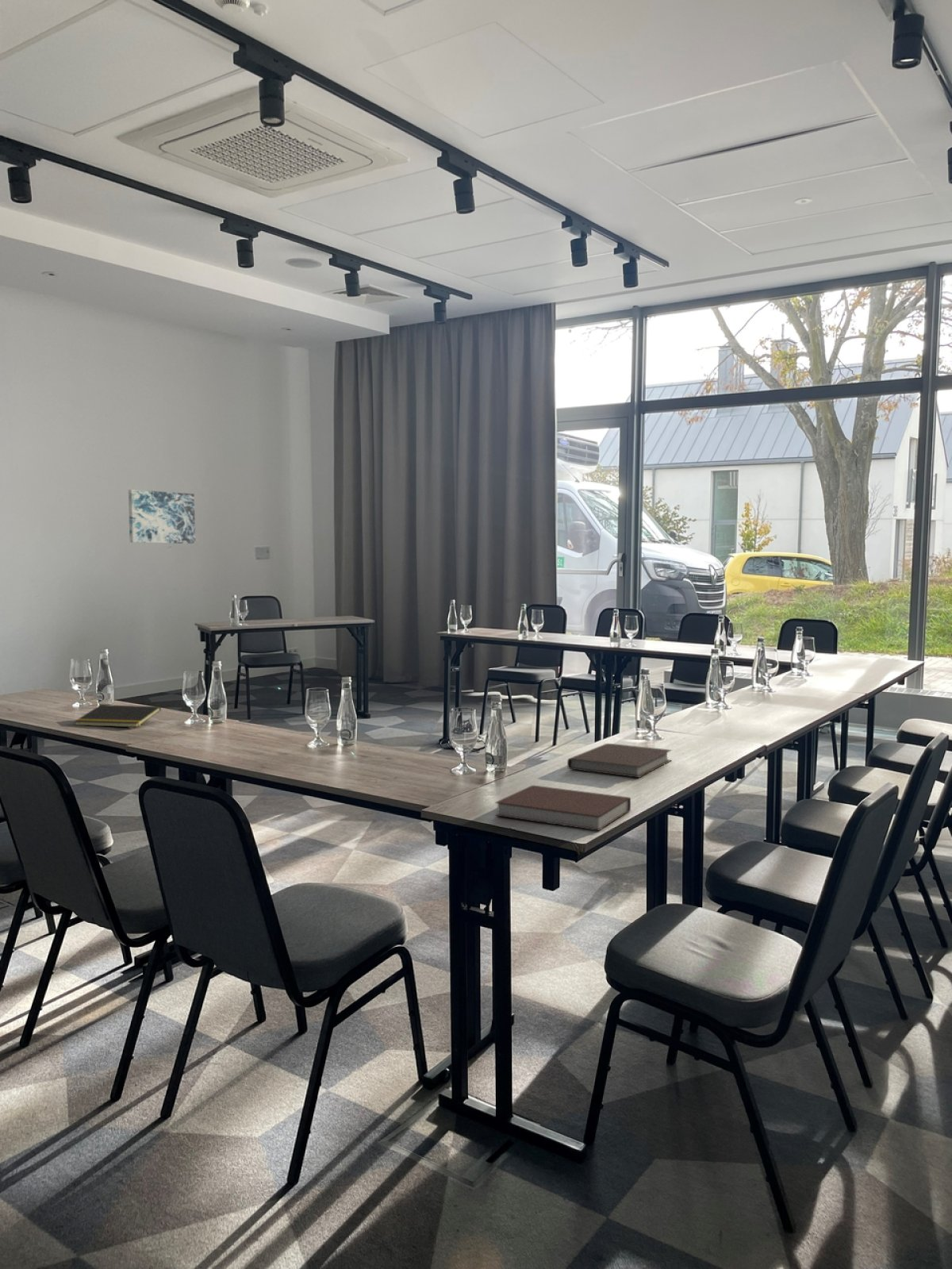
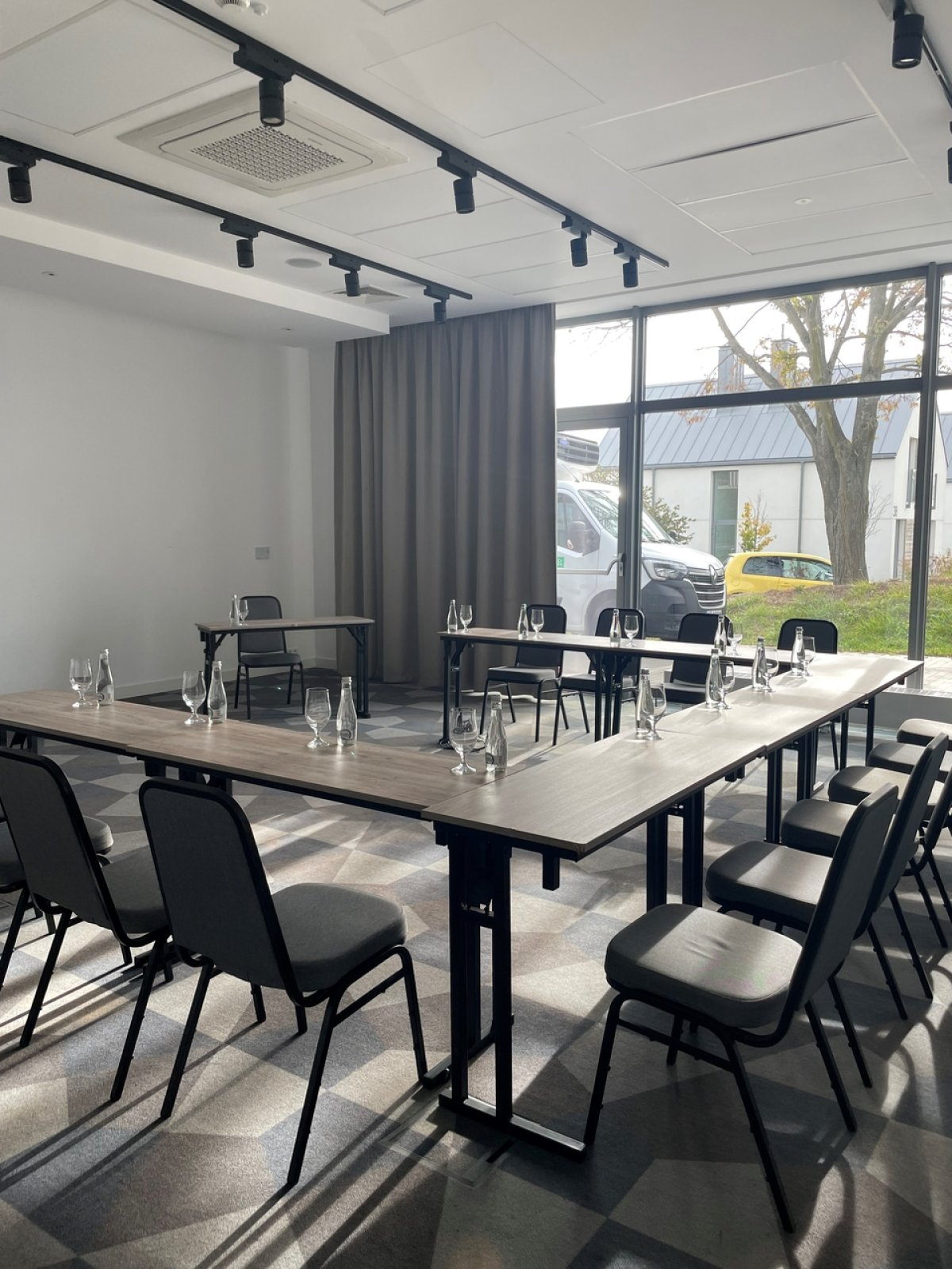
- notepad (118, 715)
- wall art (163, 517)
- notebook (620, 759)
- notebook (563, 806)
